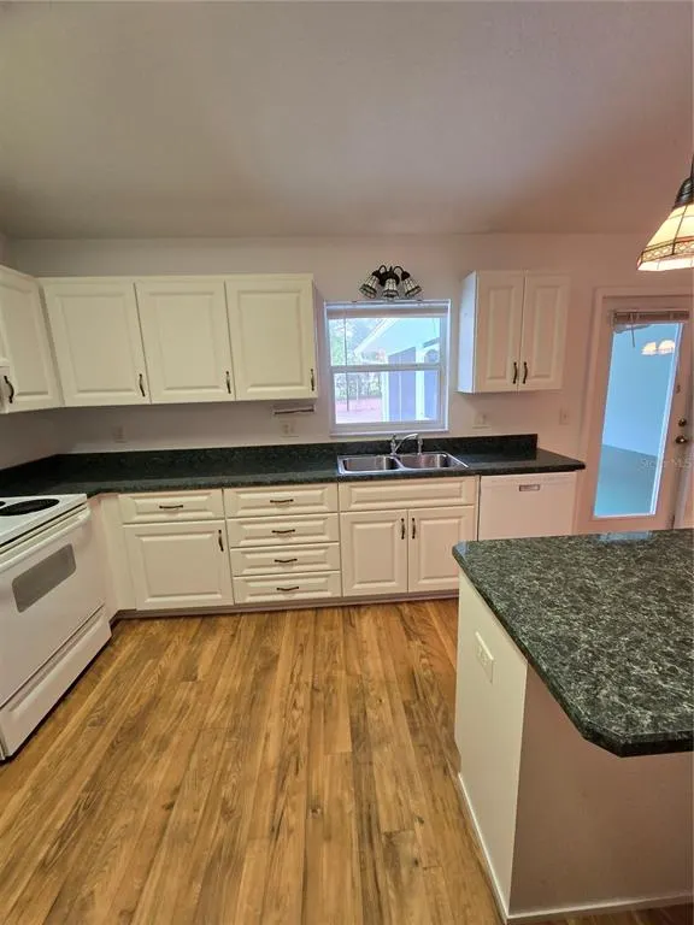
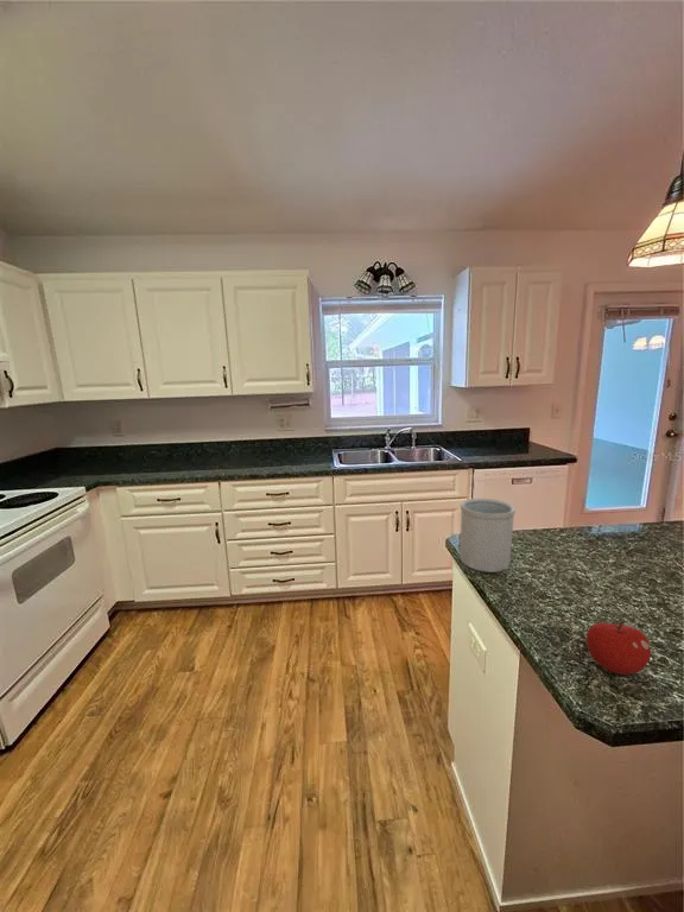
+ fruit (616, 644)
+ utensil holder (486, 533)
